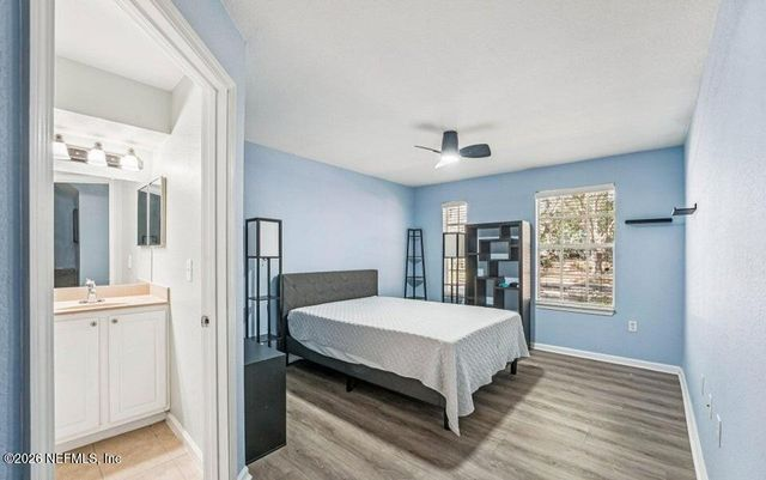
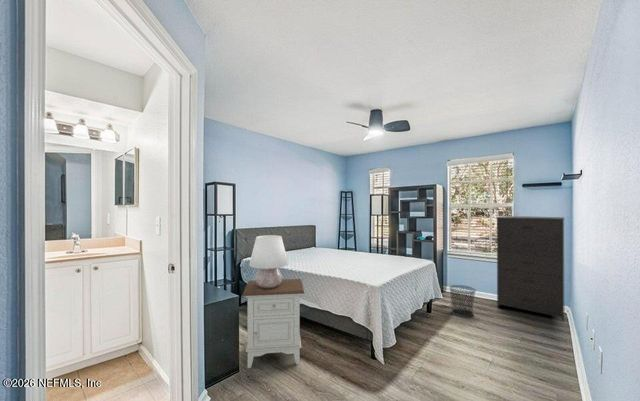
+ dresser (529, 263)
+ waste bin (462, 300)
+ table lamp (268, 261)
+ nightstand (274, 321)
